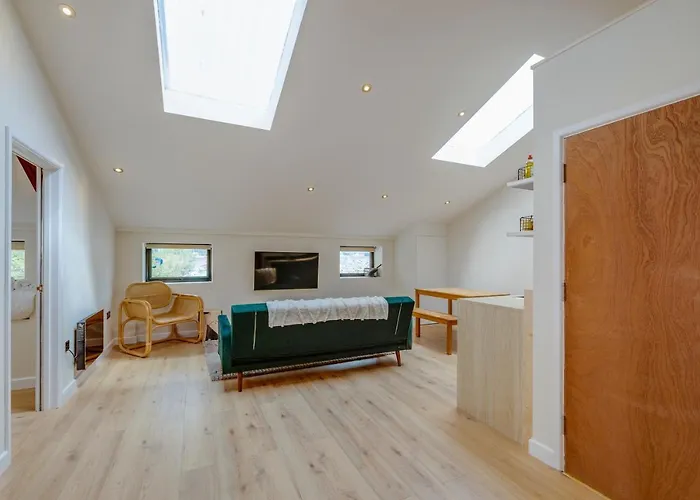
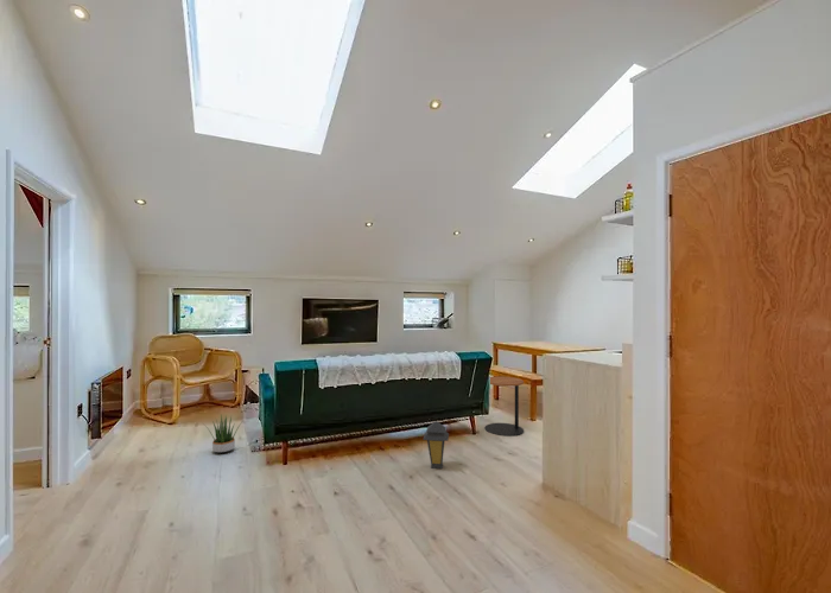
+ lantern (436, 442)
+ side table (515, 404)
+ potted plant (223, 433)
